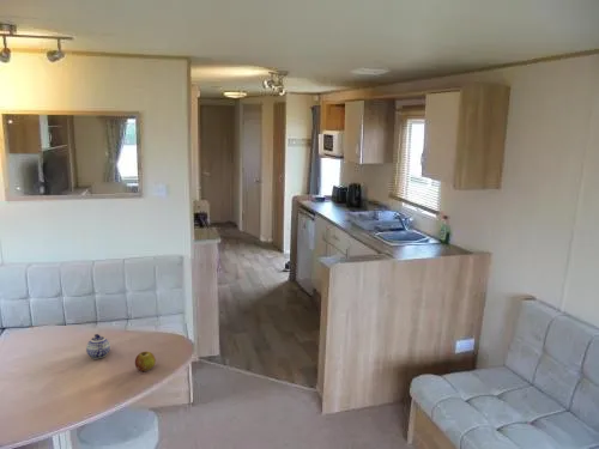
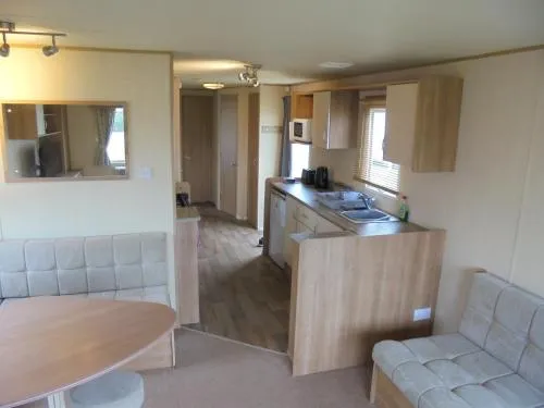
- fruit (145, 360)
- teapot (97, 345)
